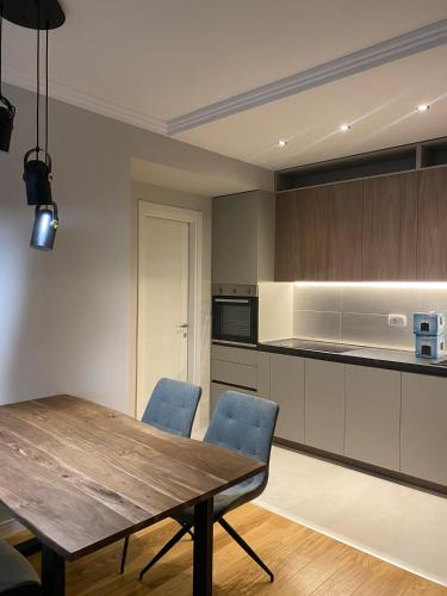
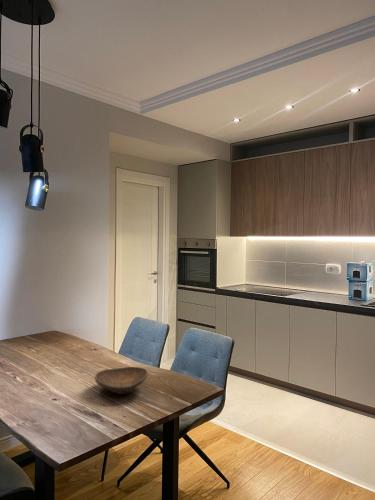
+ decorative bowl (121, 381)
